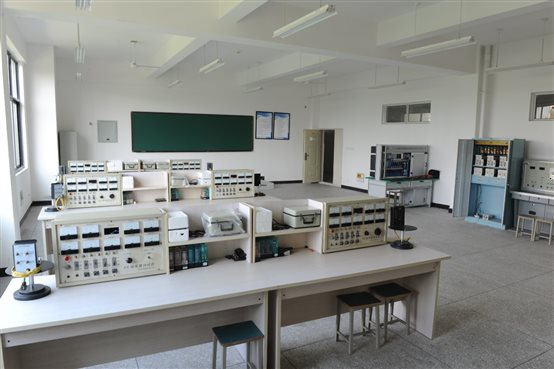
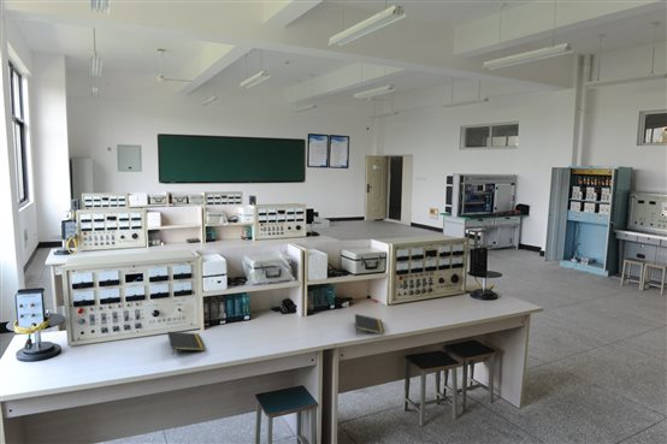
+ notepad (368, 324)
+ notepad (185, 341)
